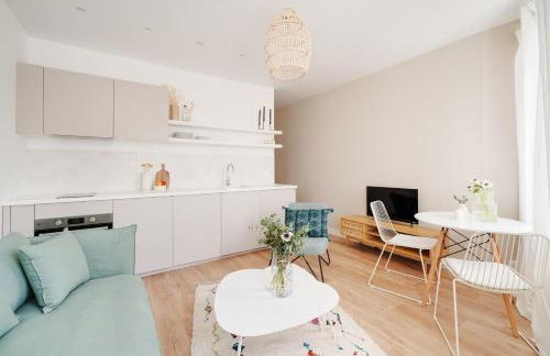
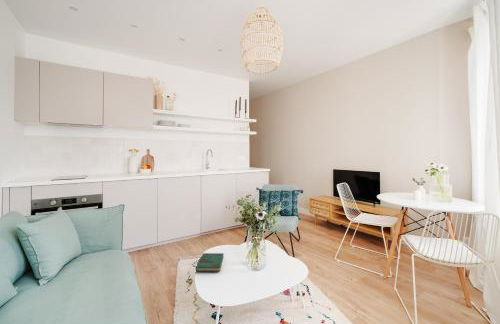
+ book (210, 261)
